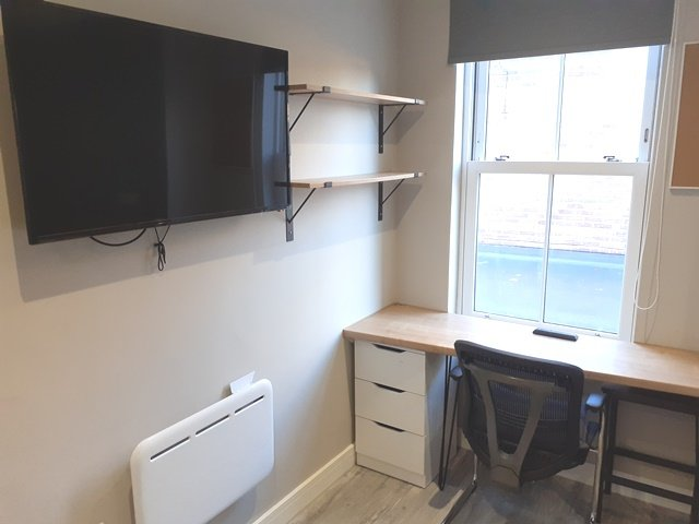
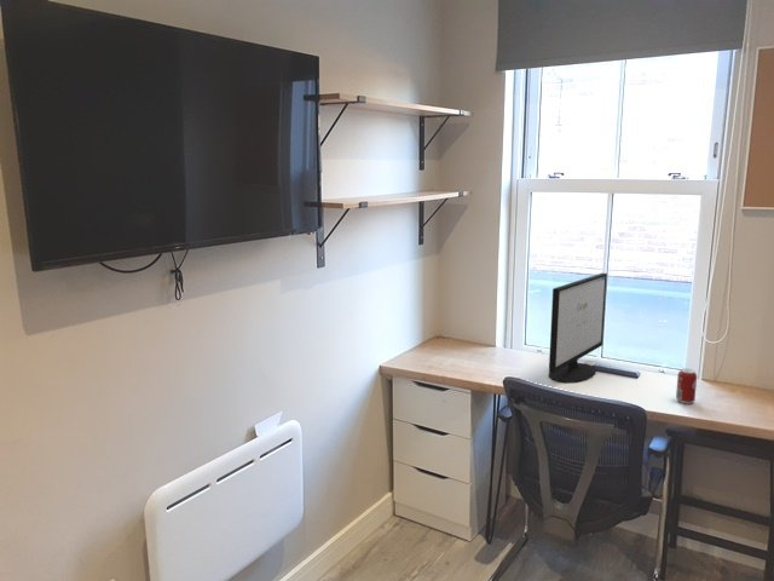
+ computer monitor (574, 327)
+ beverage can (686, 385)
